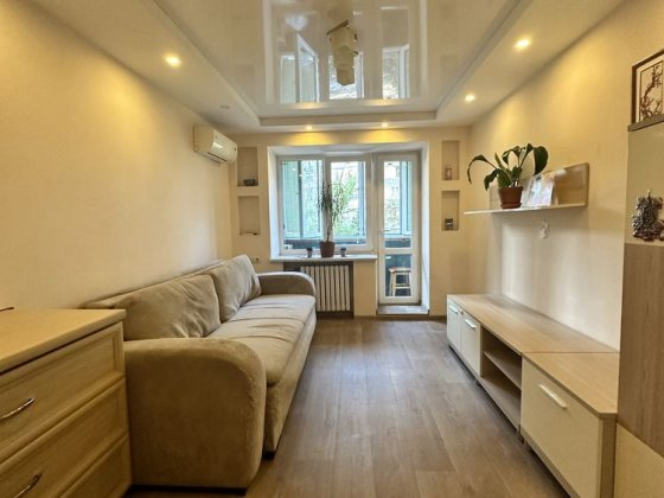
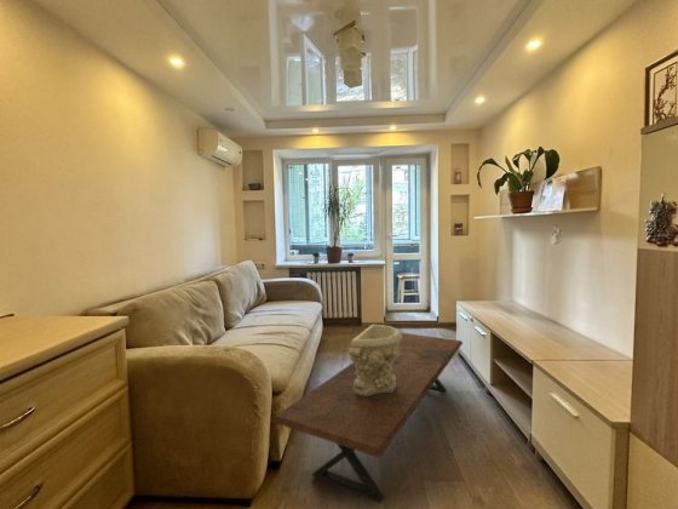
+ decorative bowl (374, 359)
+ coffee table (391, 396)
